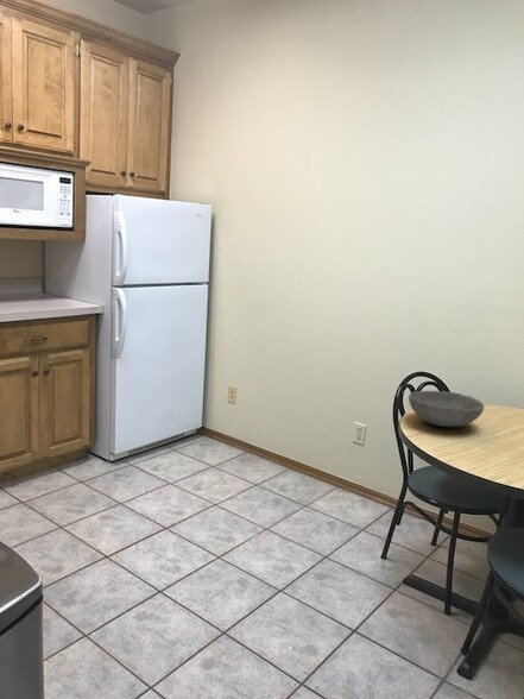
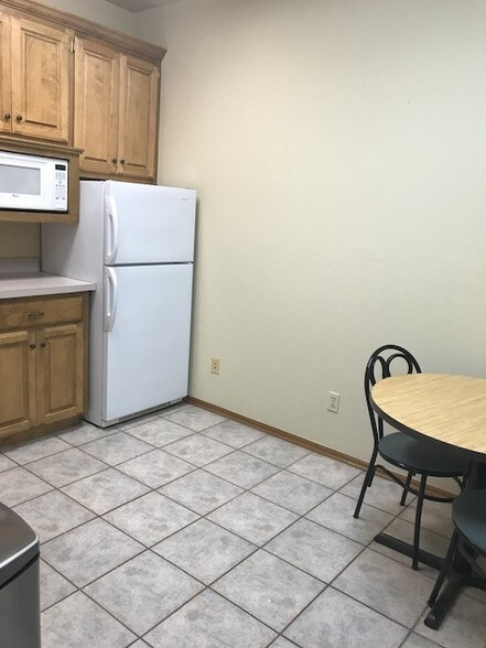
- bowl (443, 411)
